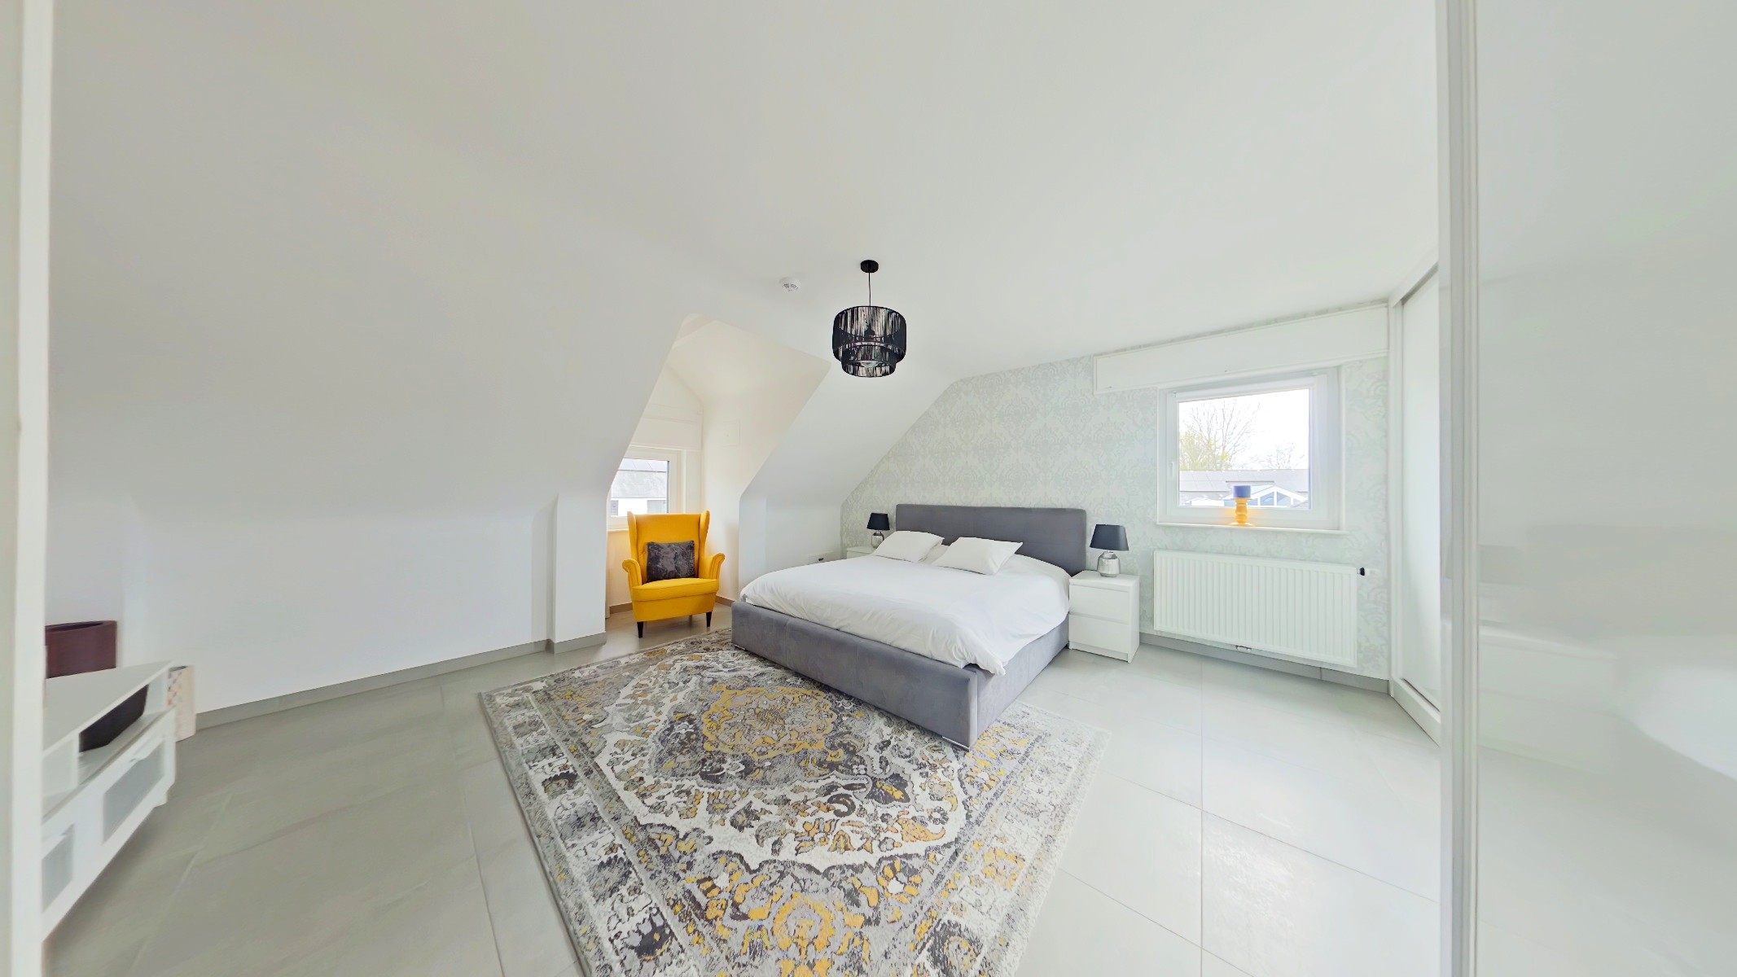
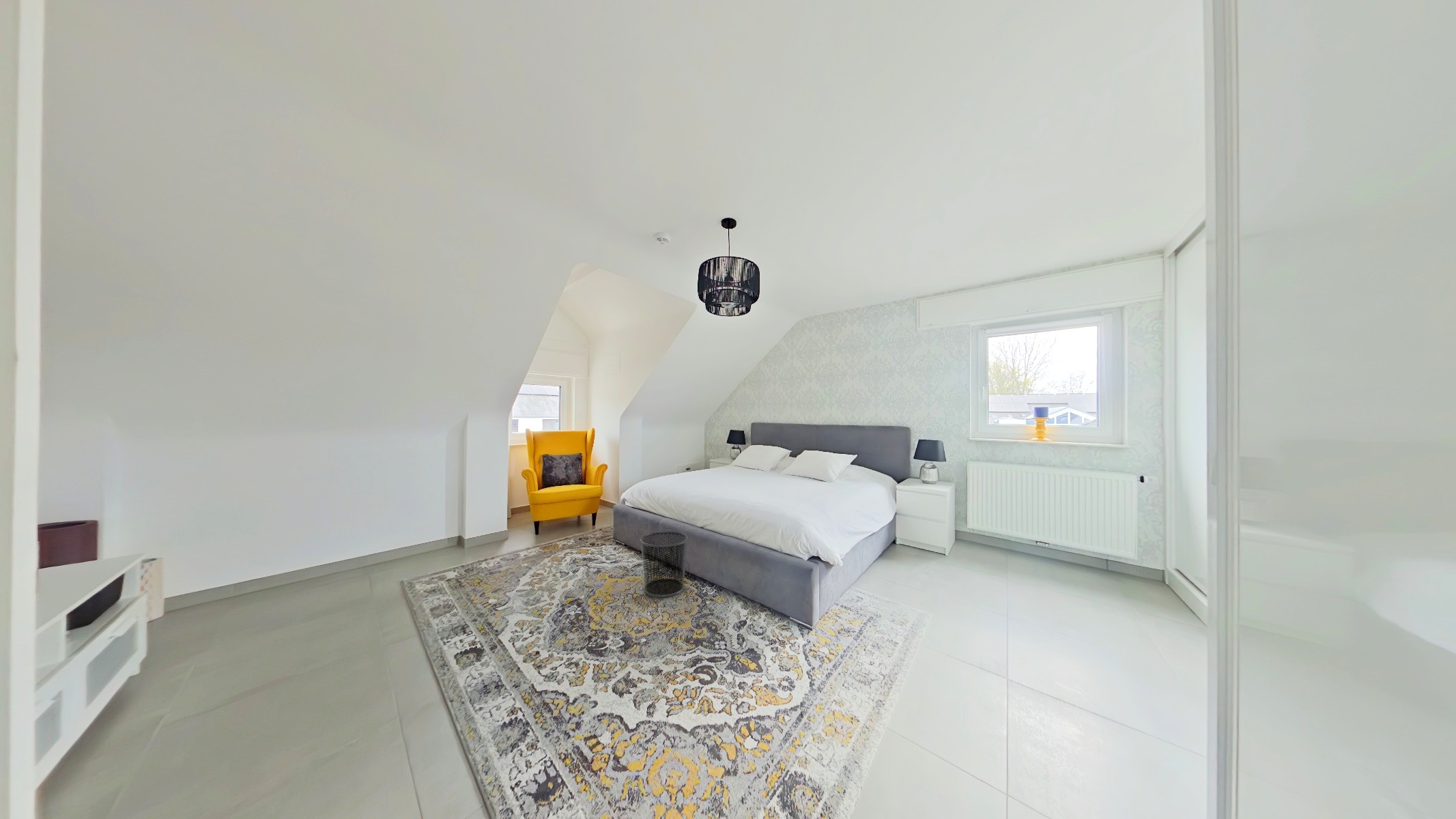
+ waste bin (664, 563)
